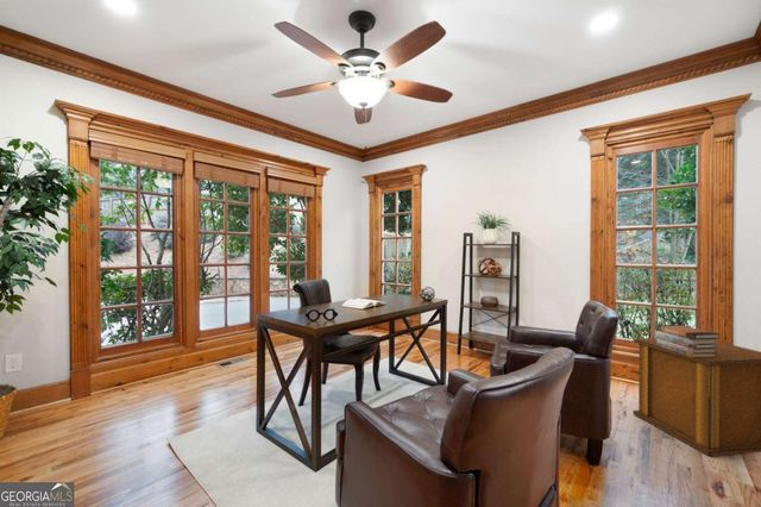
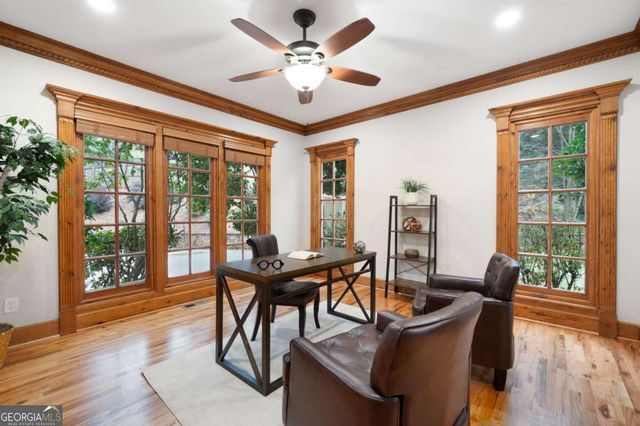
- side table (702, 388)
- book stack (685, 339)
